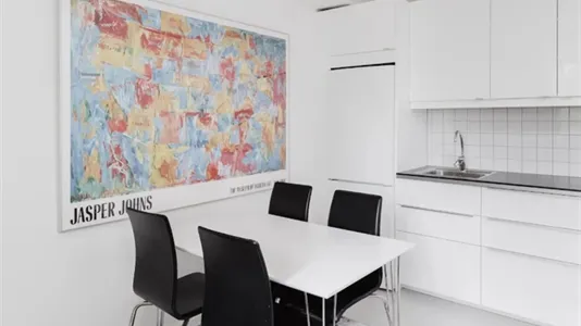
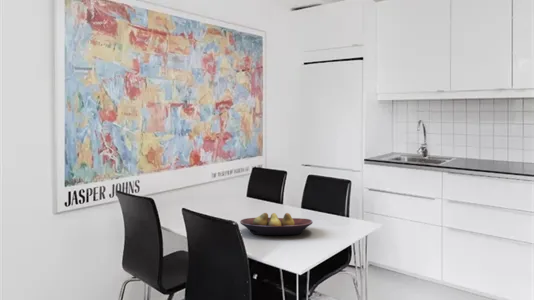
+ fruit bowl (276, 222)
